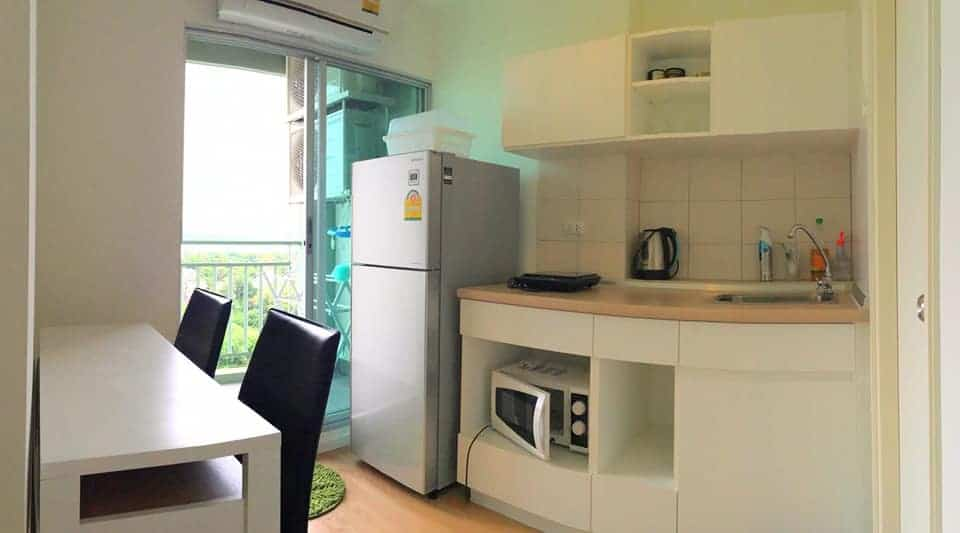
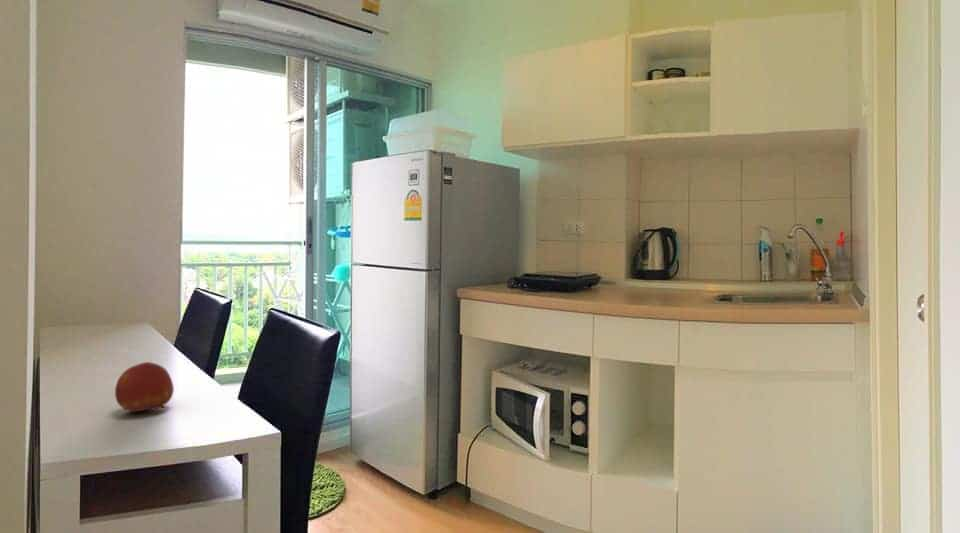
+ fruit (144, 386)
